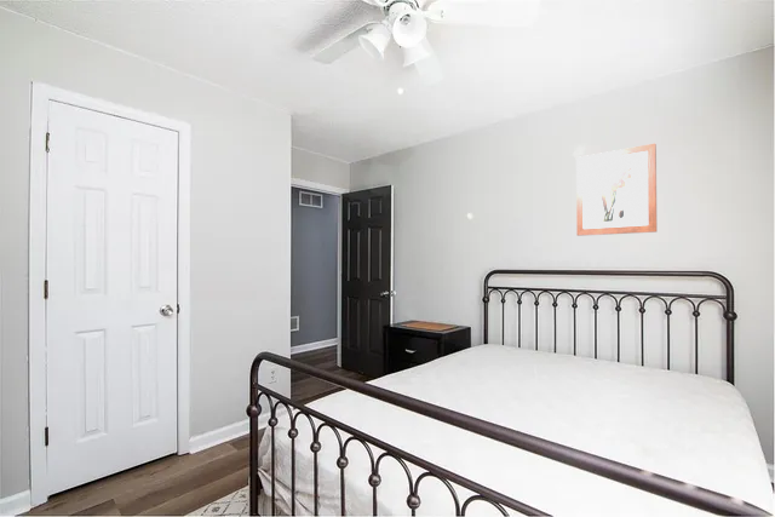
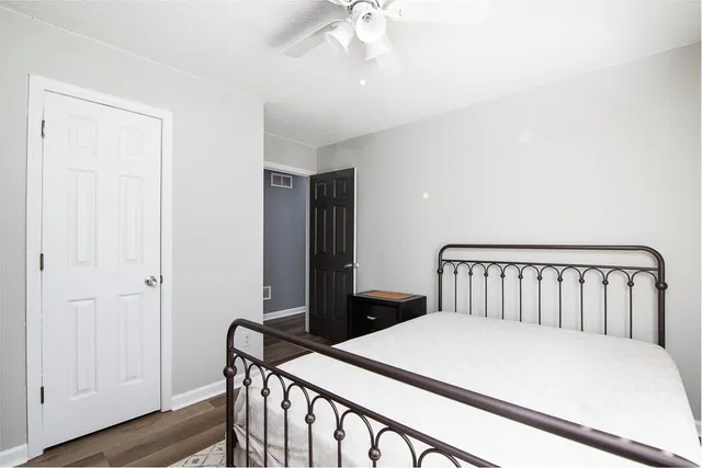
- wall art (614, 193)
